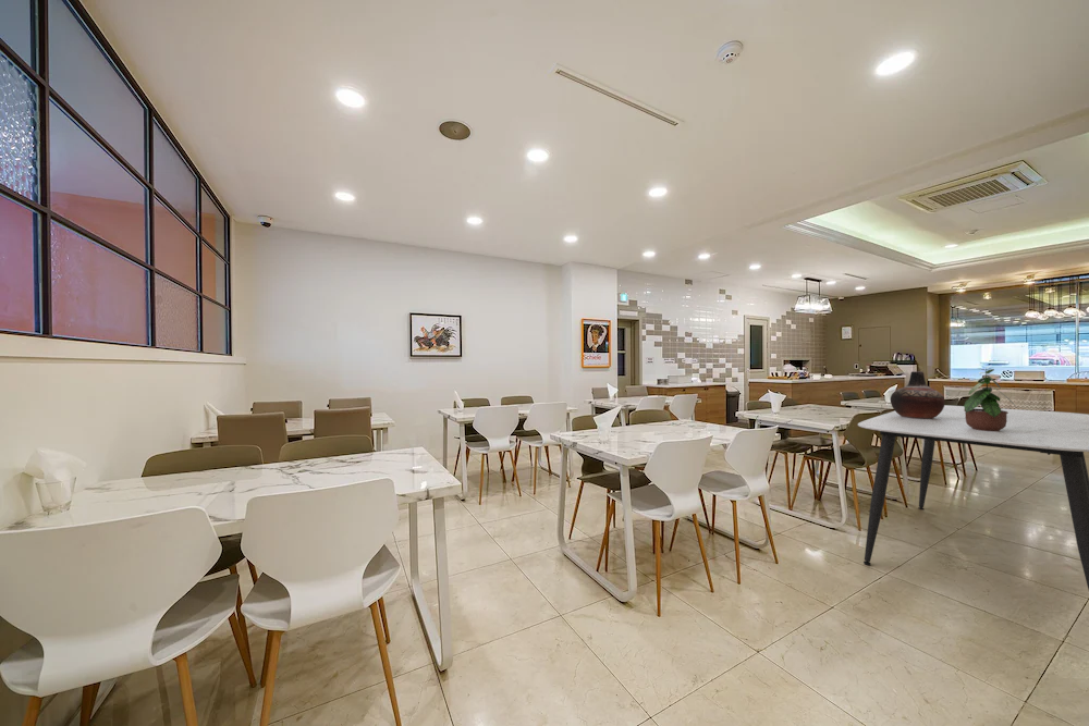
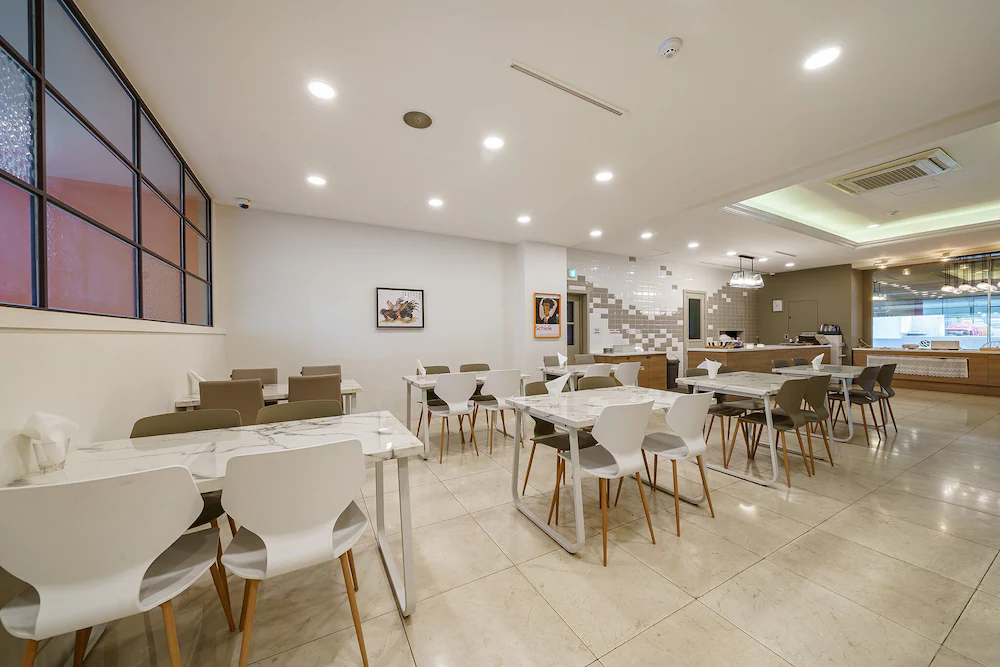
- vase (916, 394)
- dining table (993, 446)
- potted plant (988, 396)
